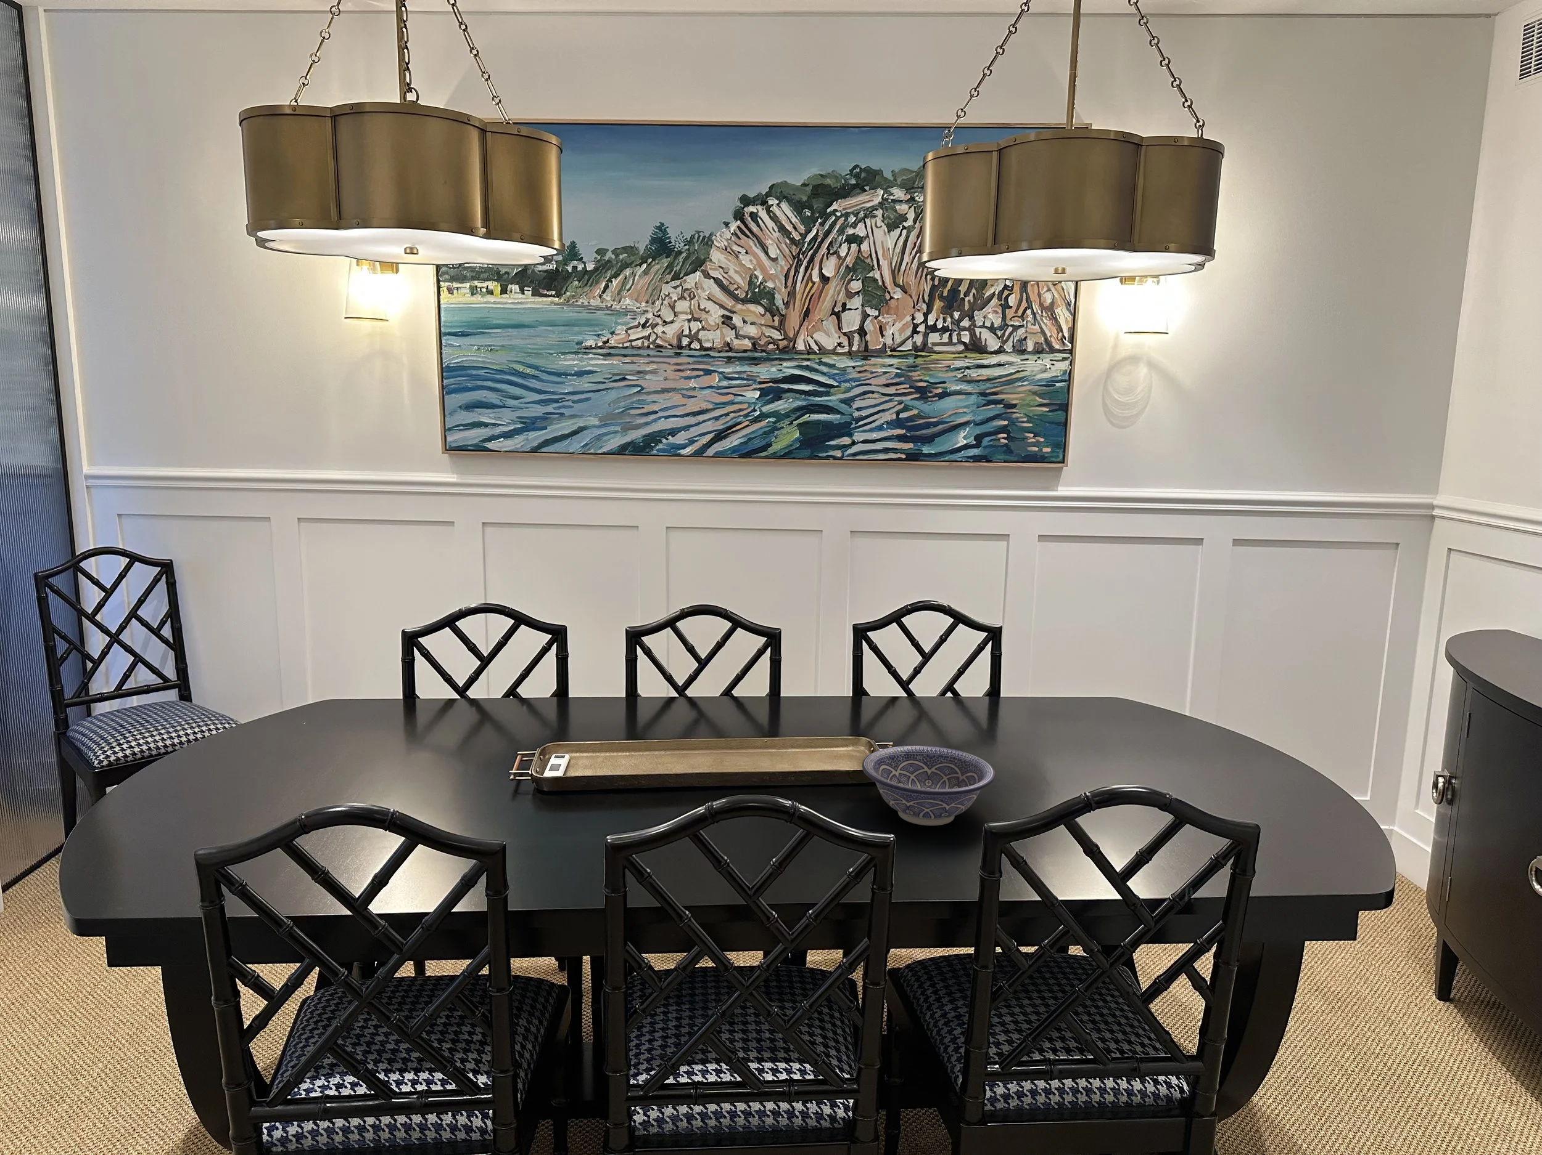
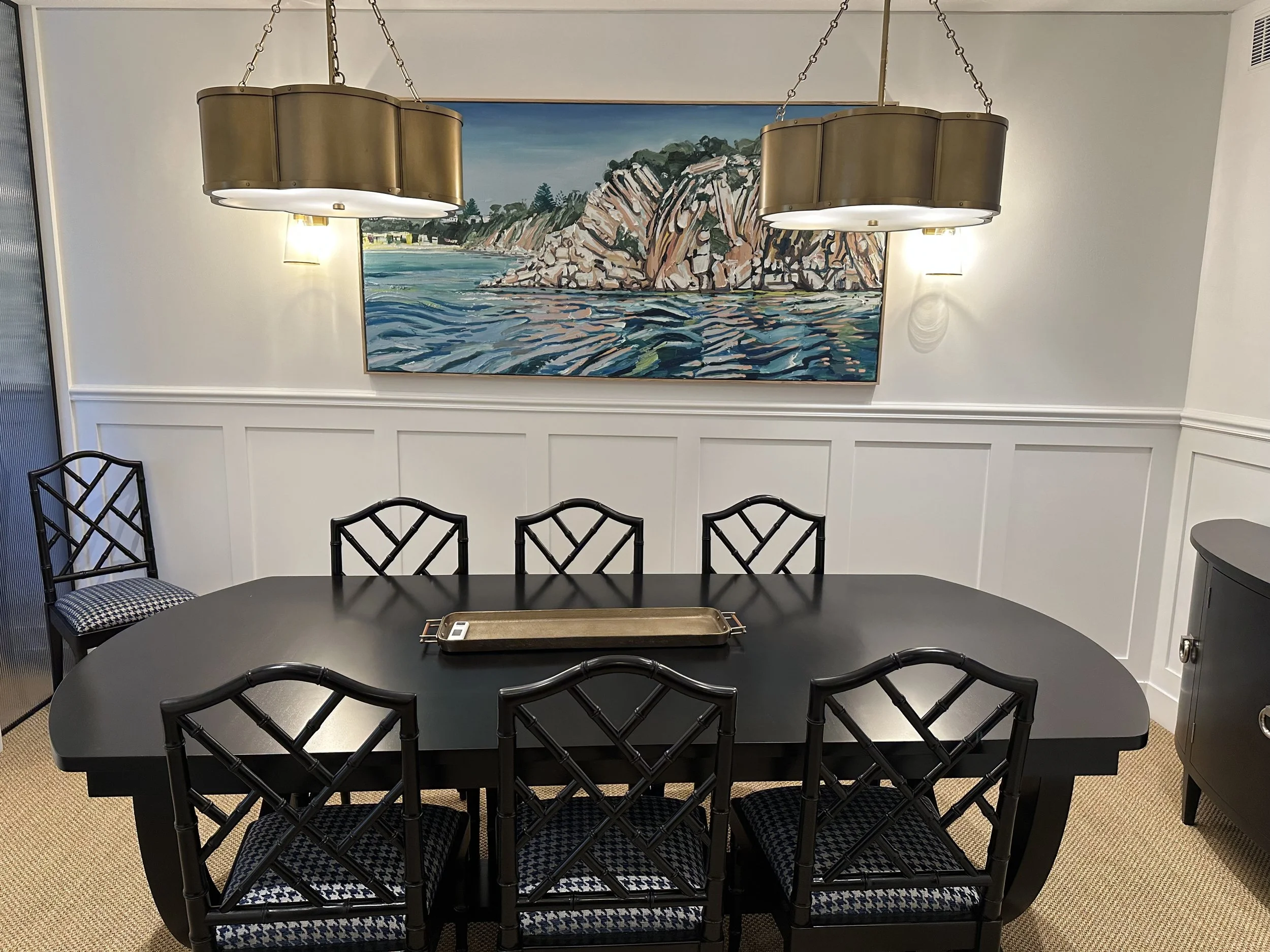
- decorative bowl (928, 790)
